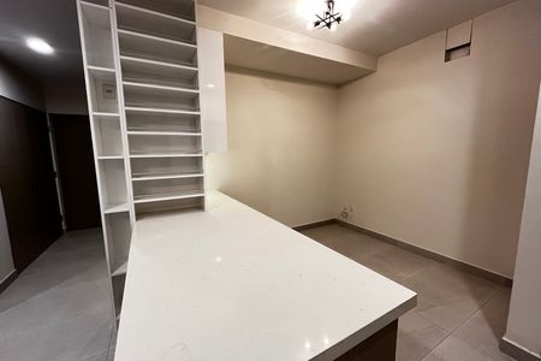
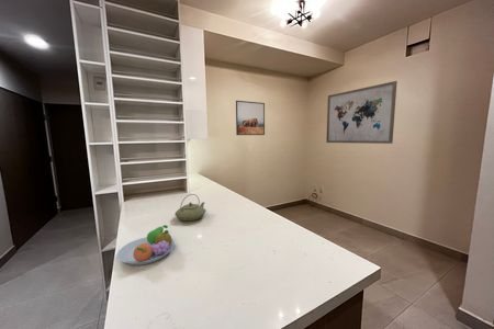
+ teapot (191, 205)
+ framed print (250, 118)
+ wall art (356, 116)
+ fruit bowl (148, 241)
